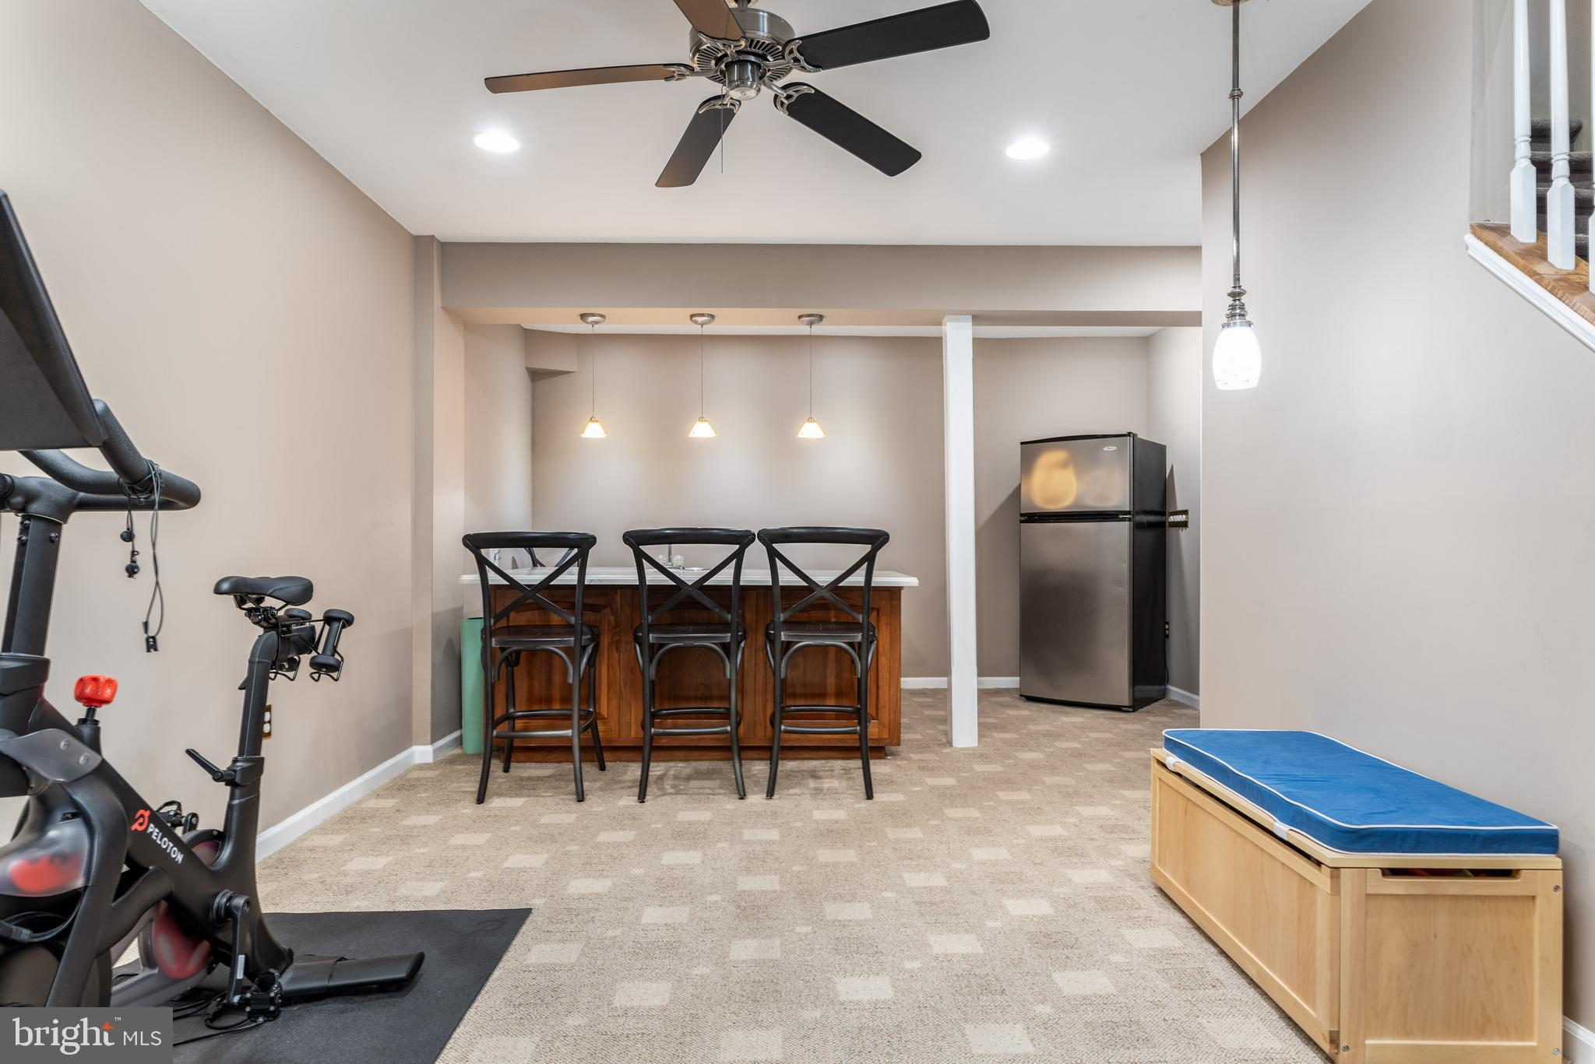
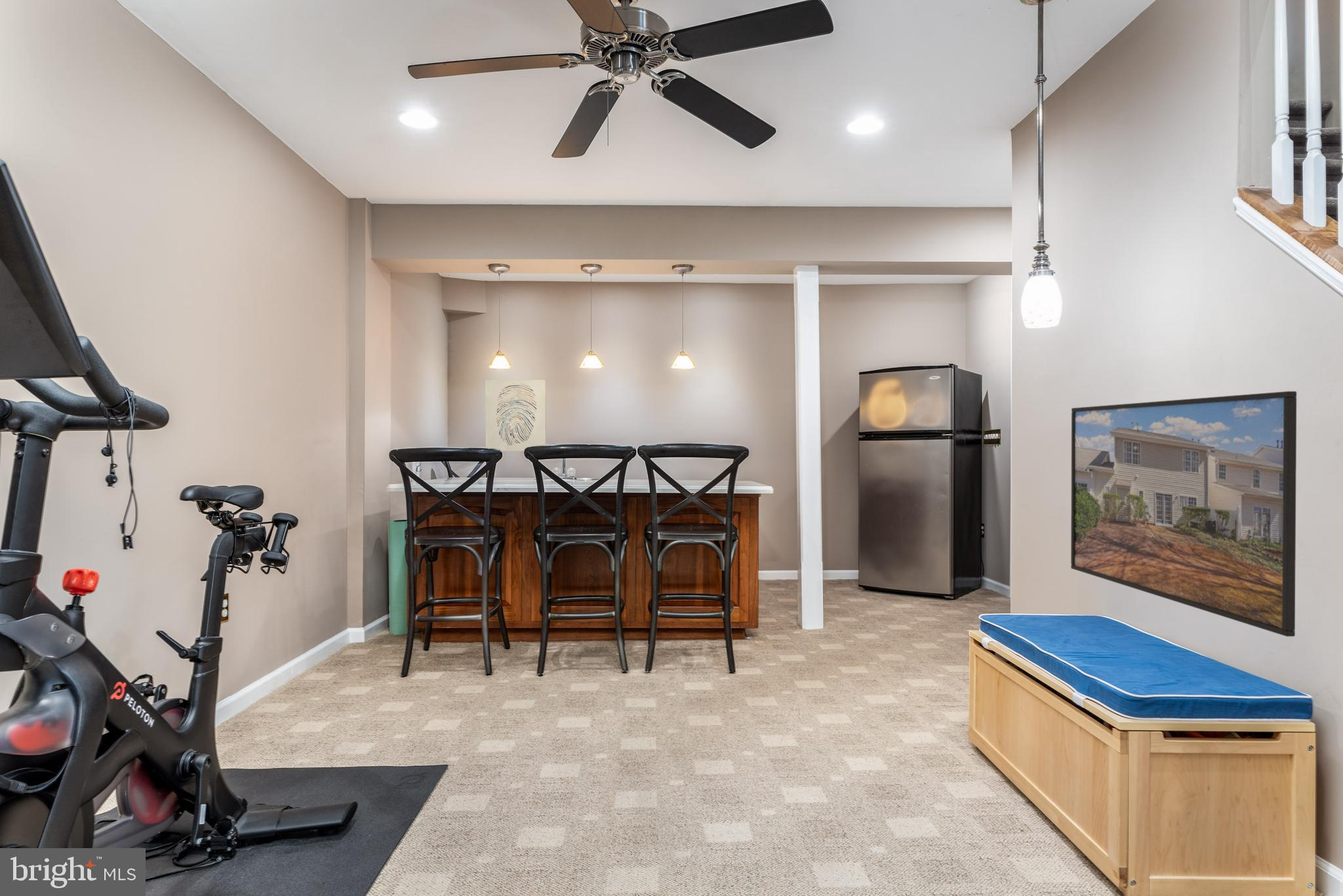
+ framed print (1159, 498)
+ wall art (515, 415)
